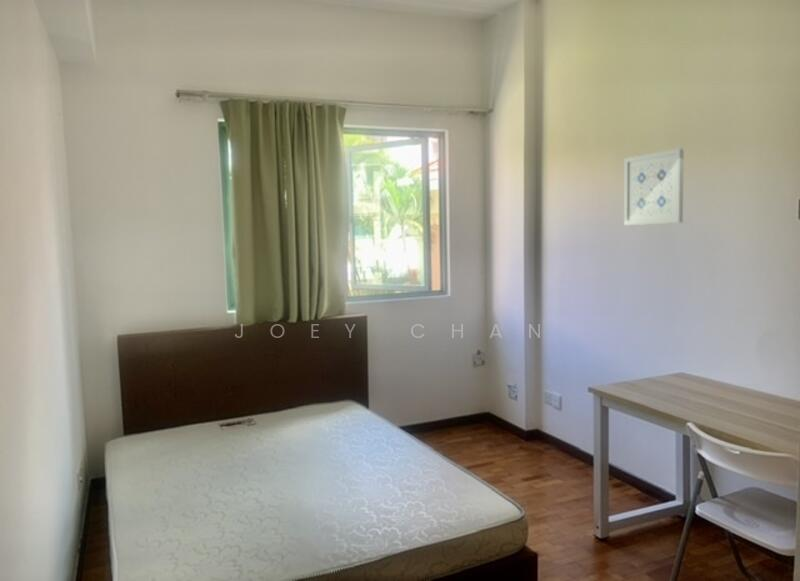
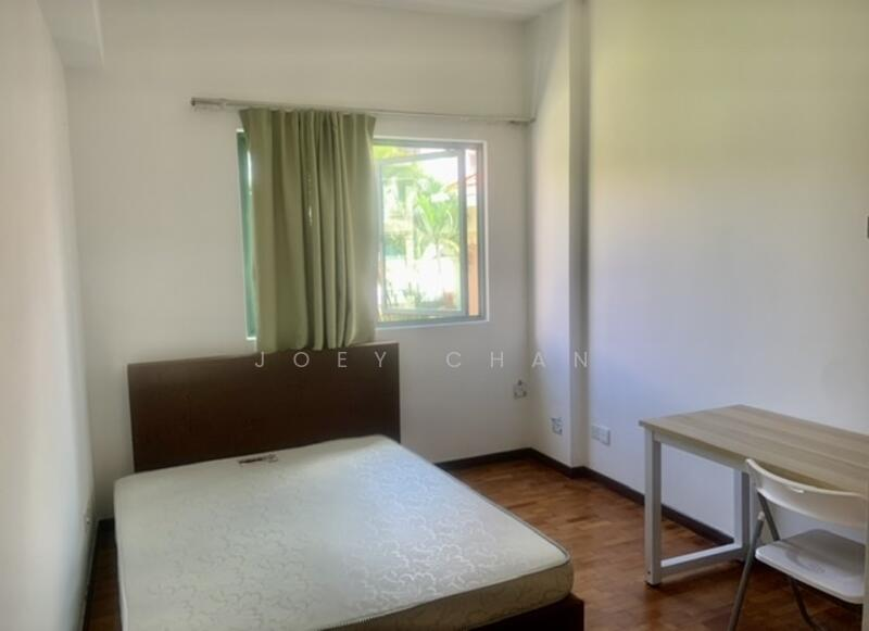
- wall art (652, 189)
